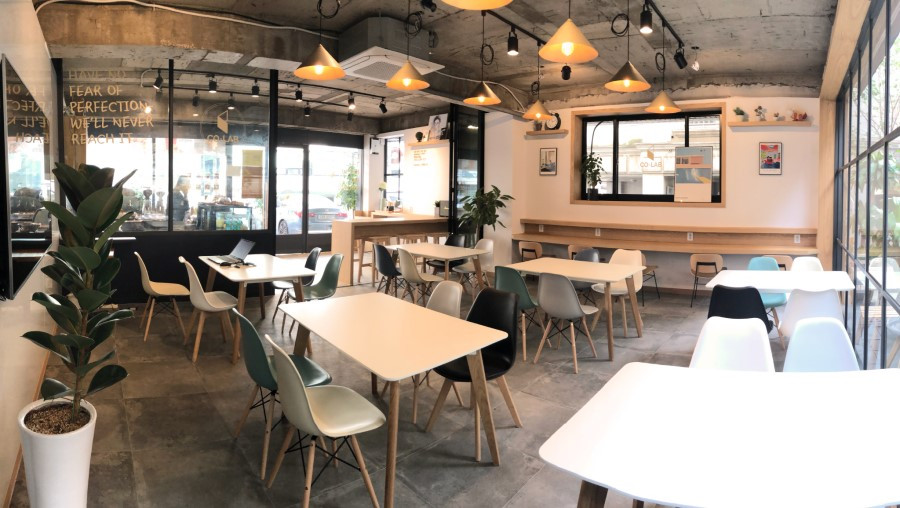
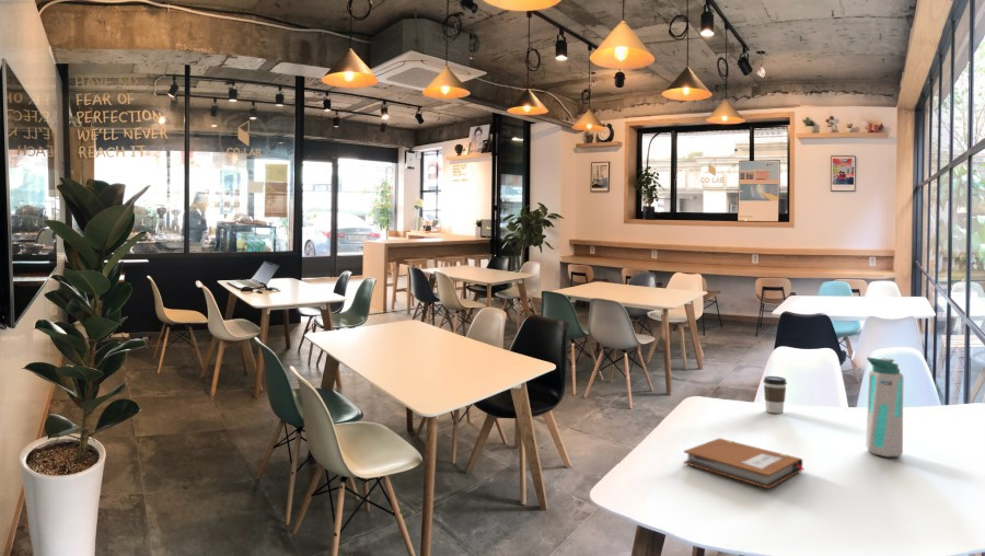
+ water bottle (883, 405)
+ coffee cup (774, 394)
+ notebook (744, 461)
